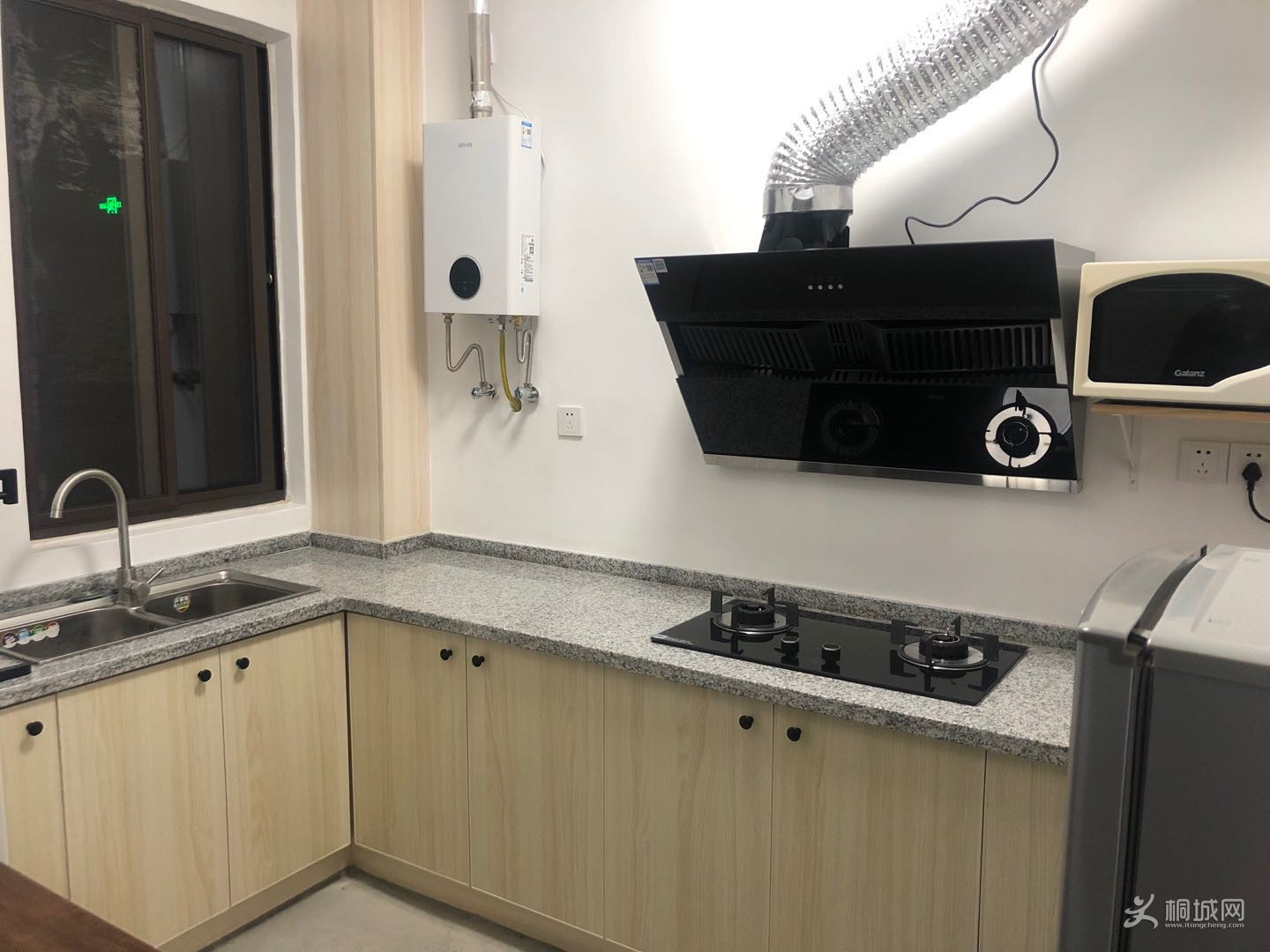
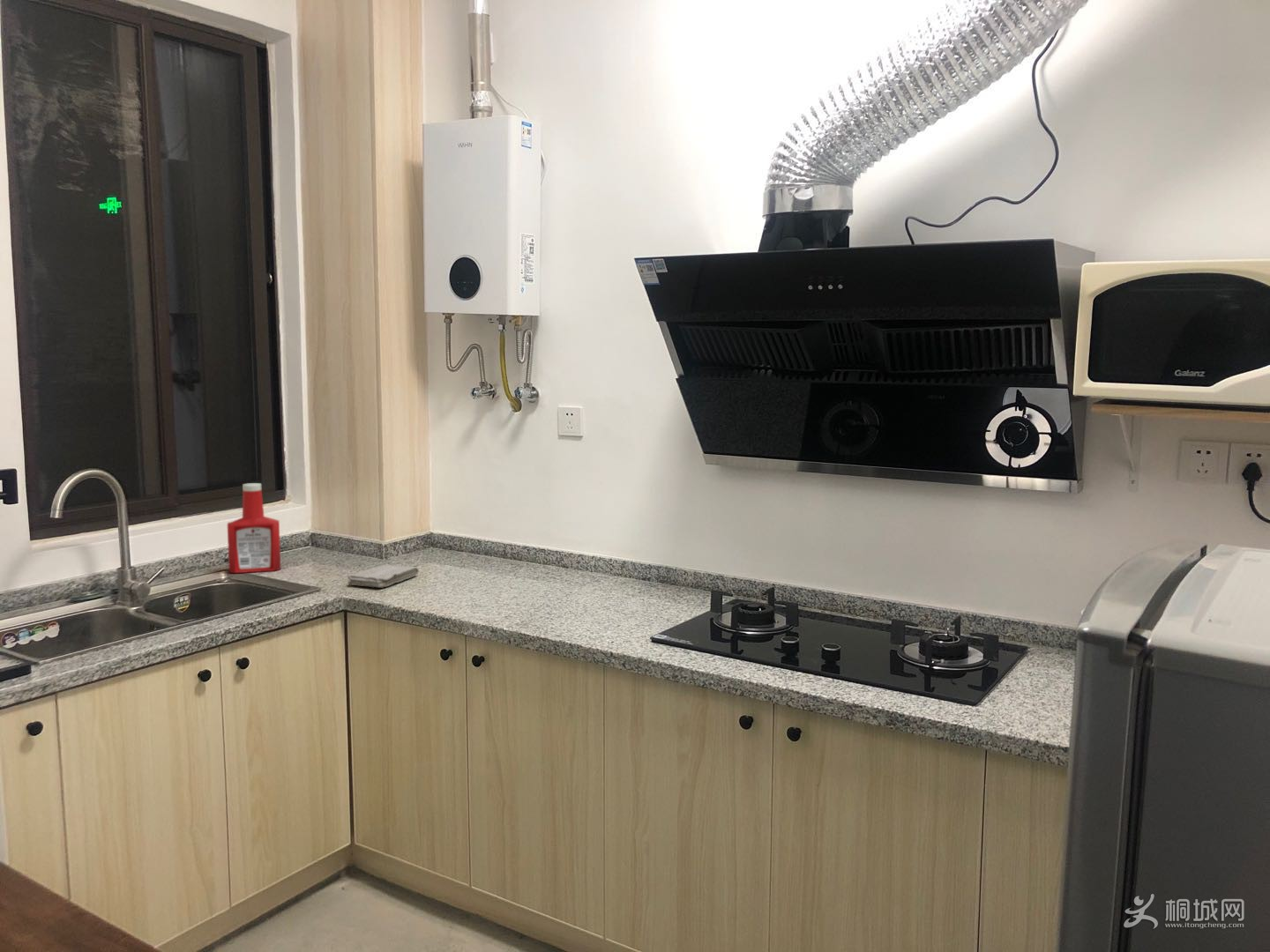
+ washcloth (383, 575)
+ soap bottle (253, 527)
